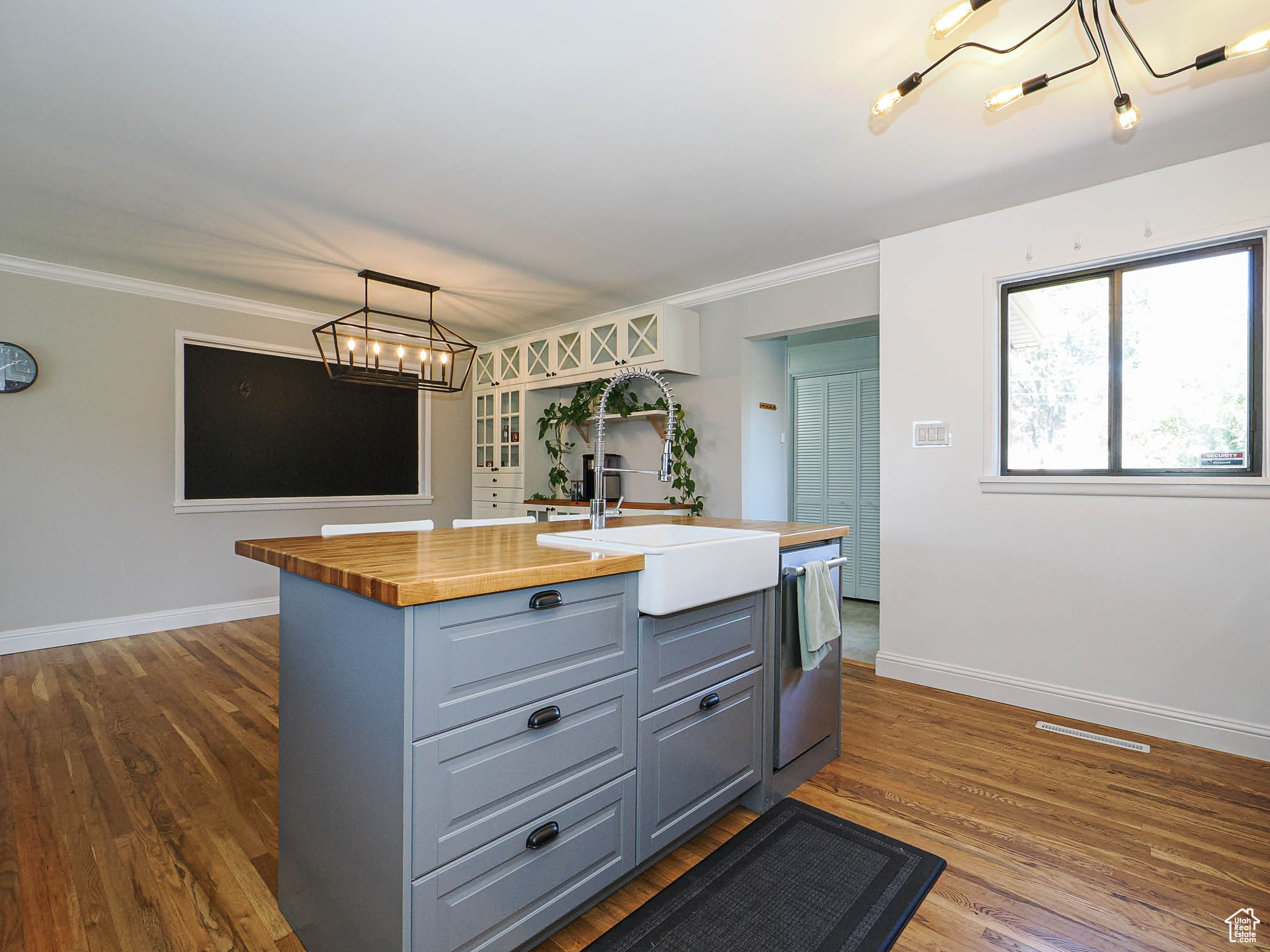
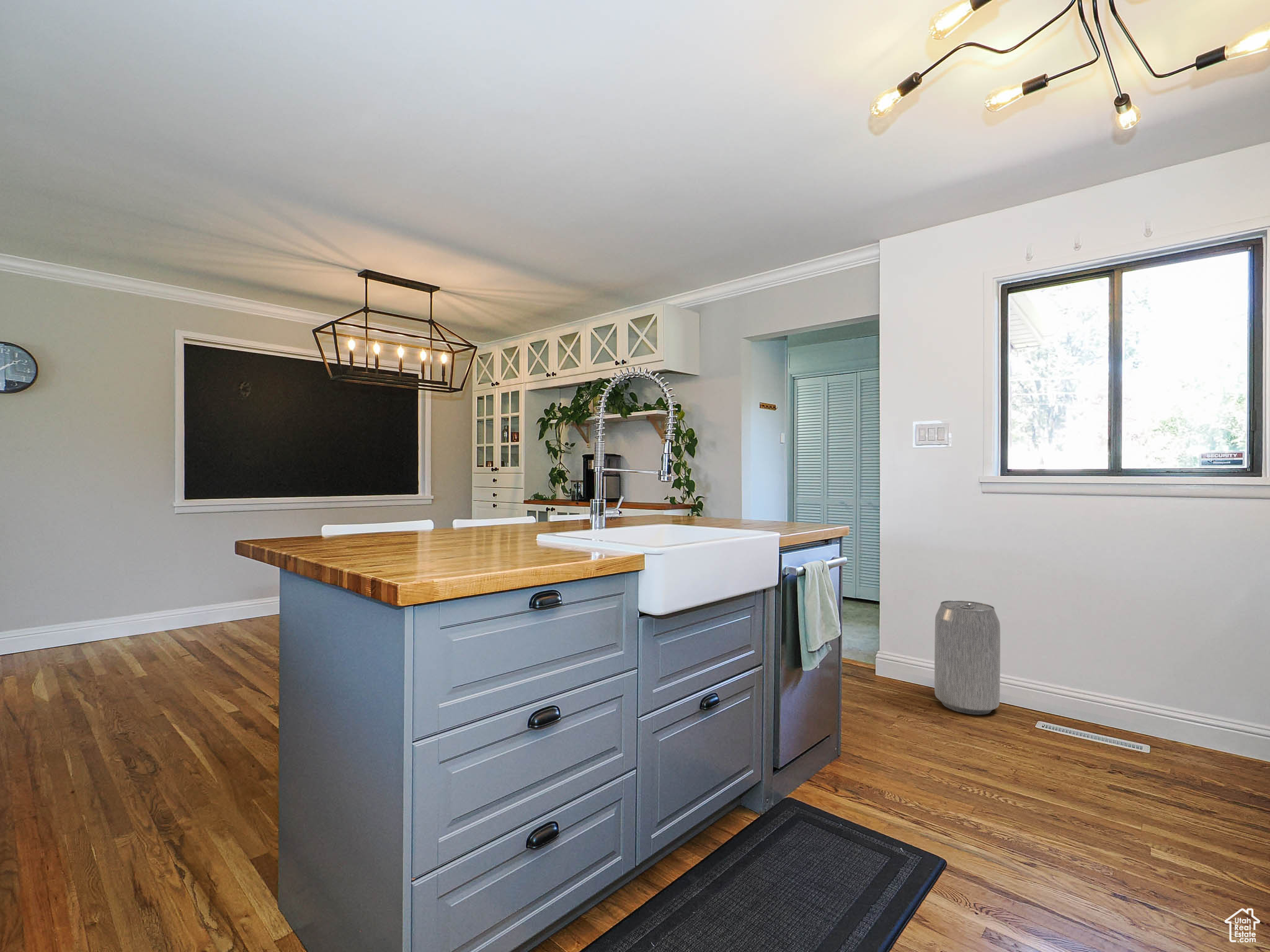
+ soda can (966, 656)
